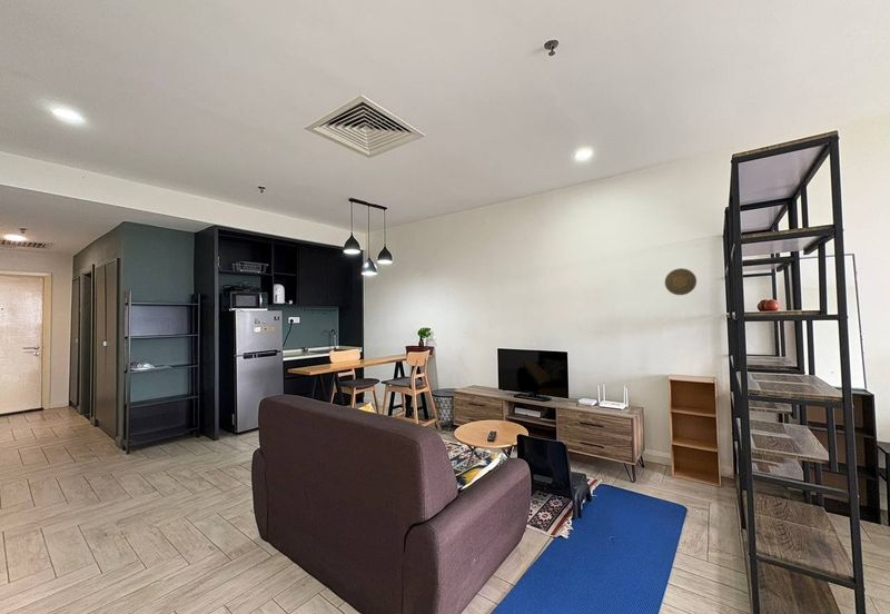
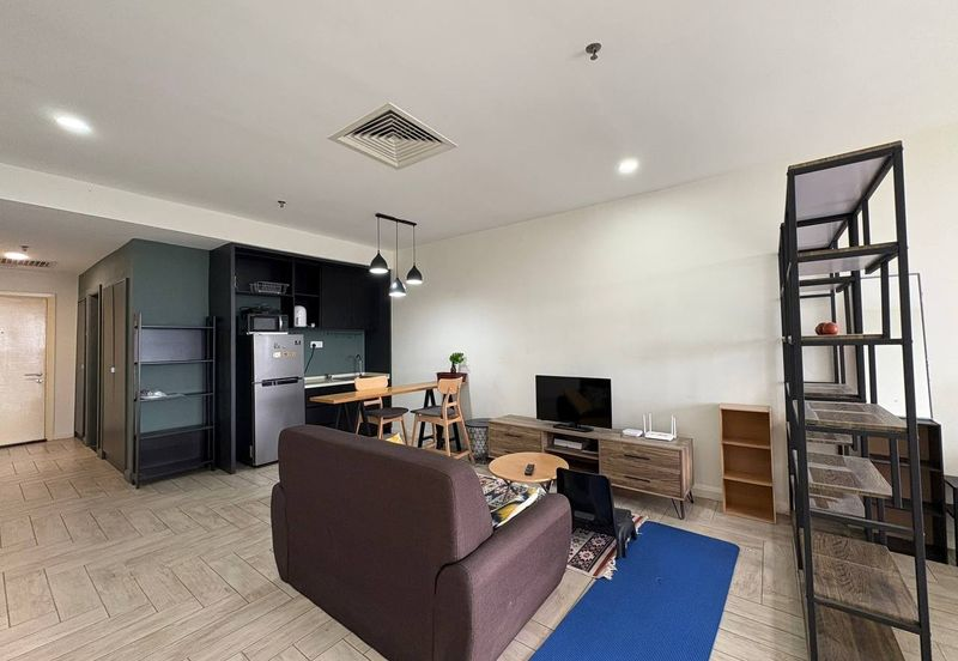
- decorative plate (680, 281)
